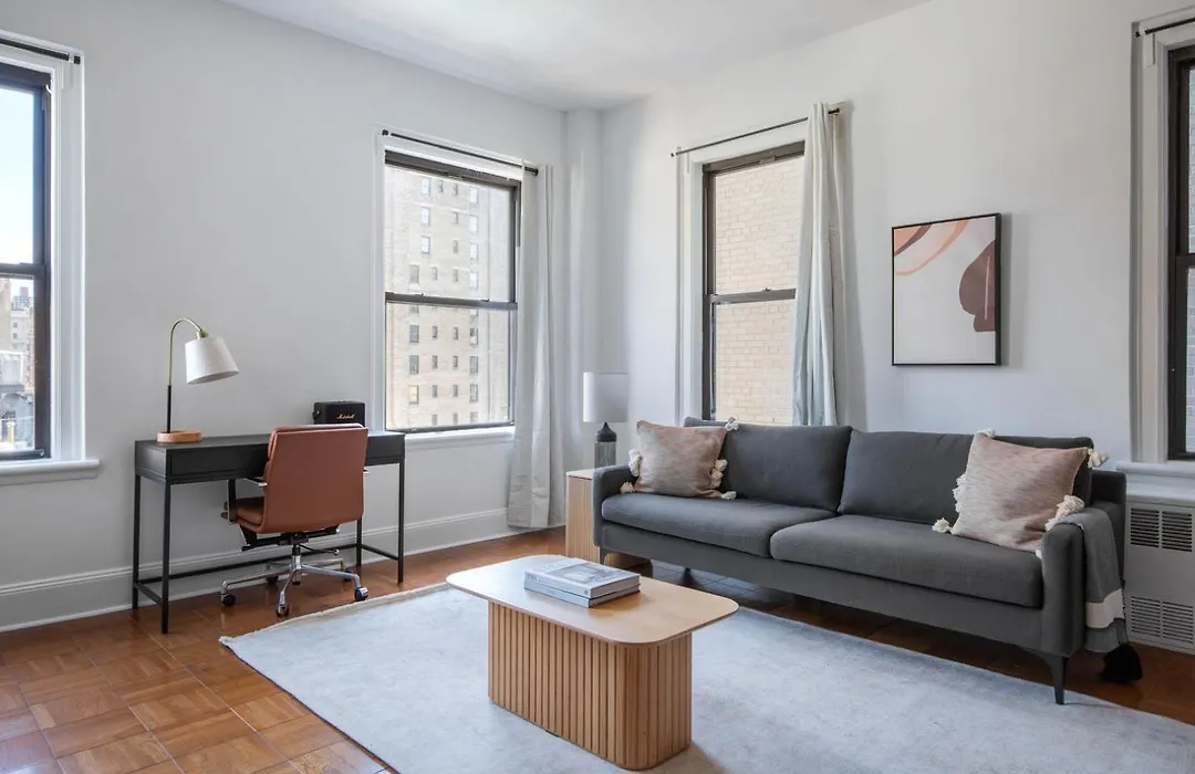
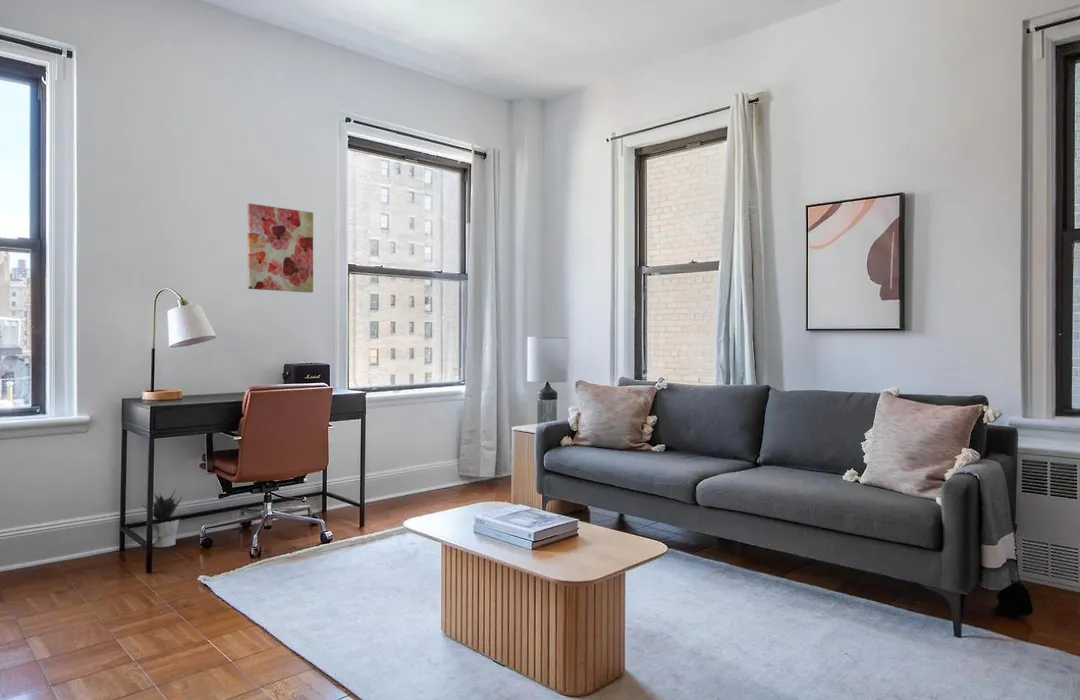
+ wall art (281, 249)
+ potted plant (163, 517)
